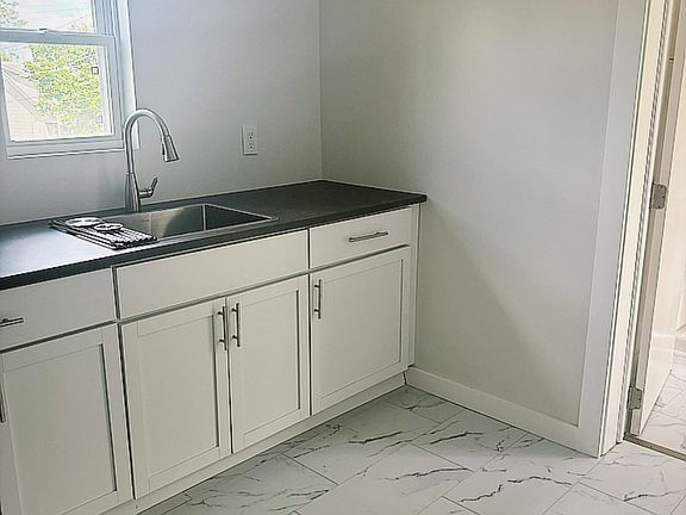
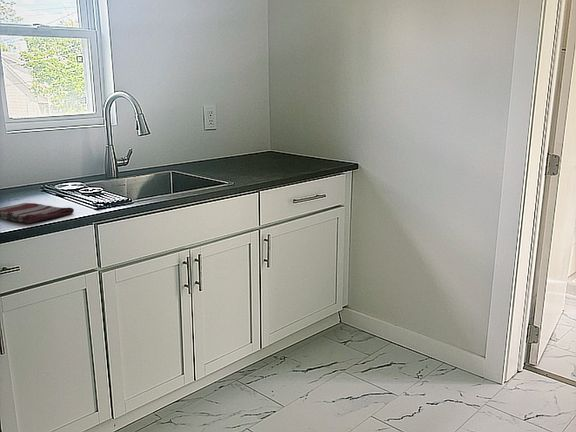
+ dish towel (29, 210)
